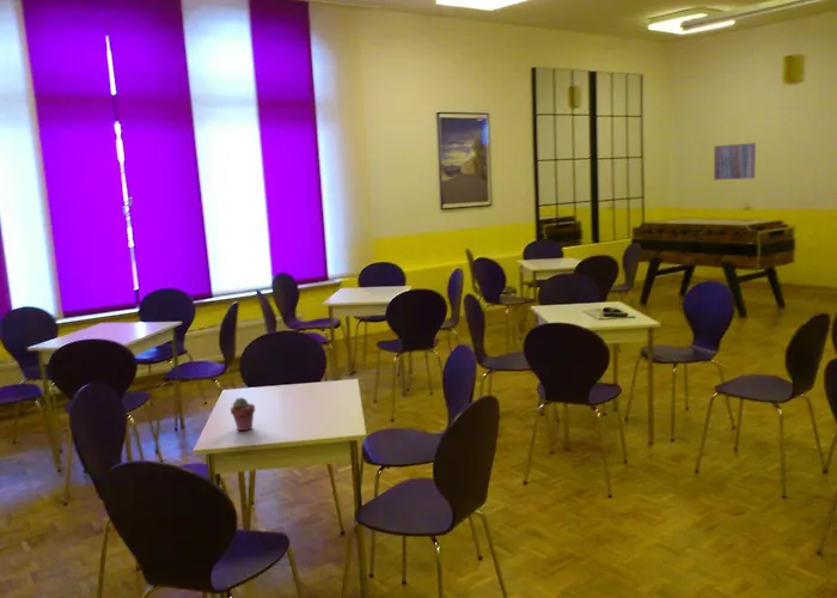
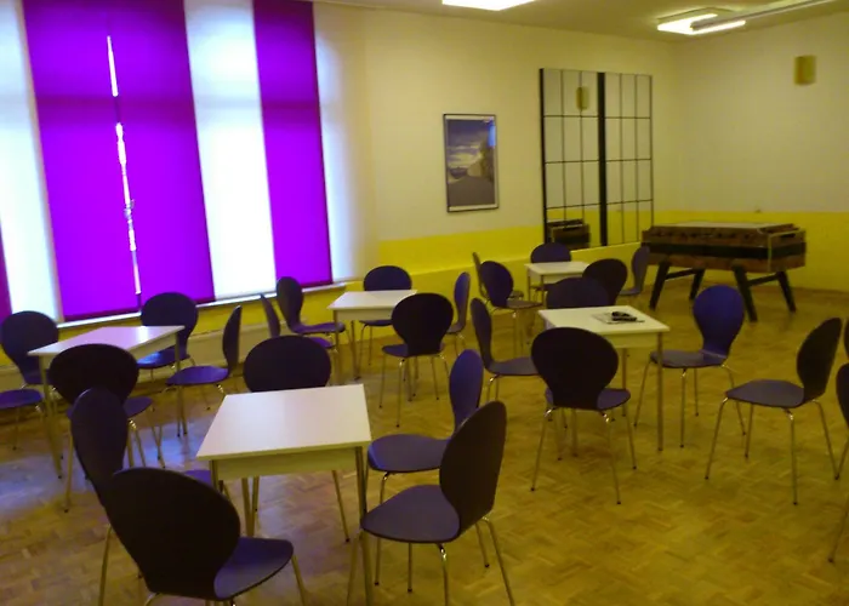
- potted succulent (243, 413)
- wall art (734, 161)
